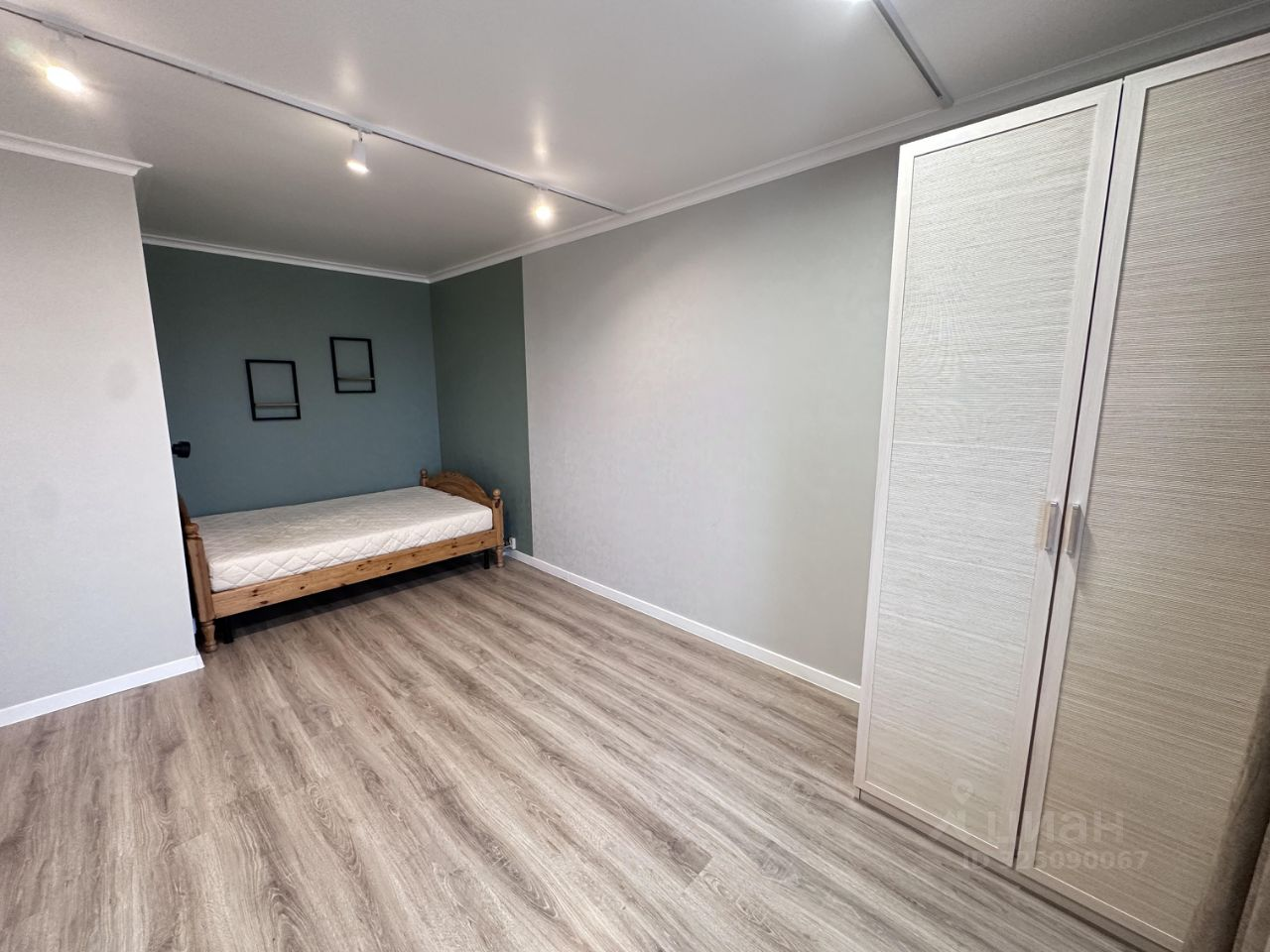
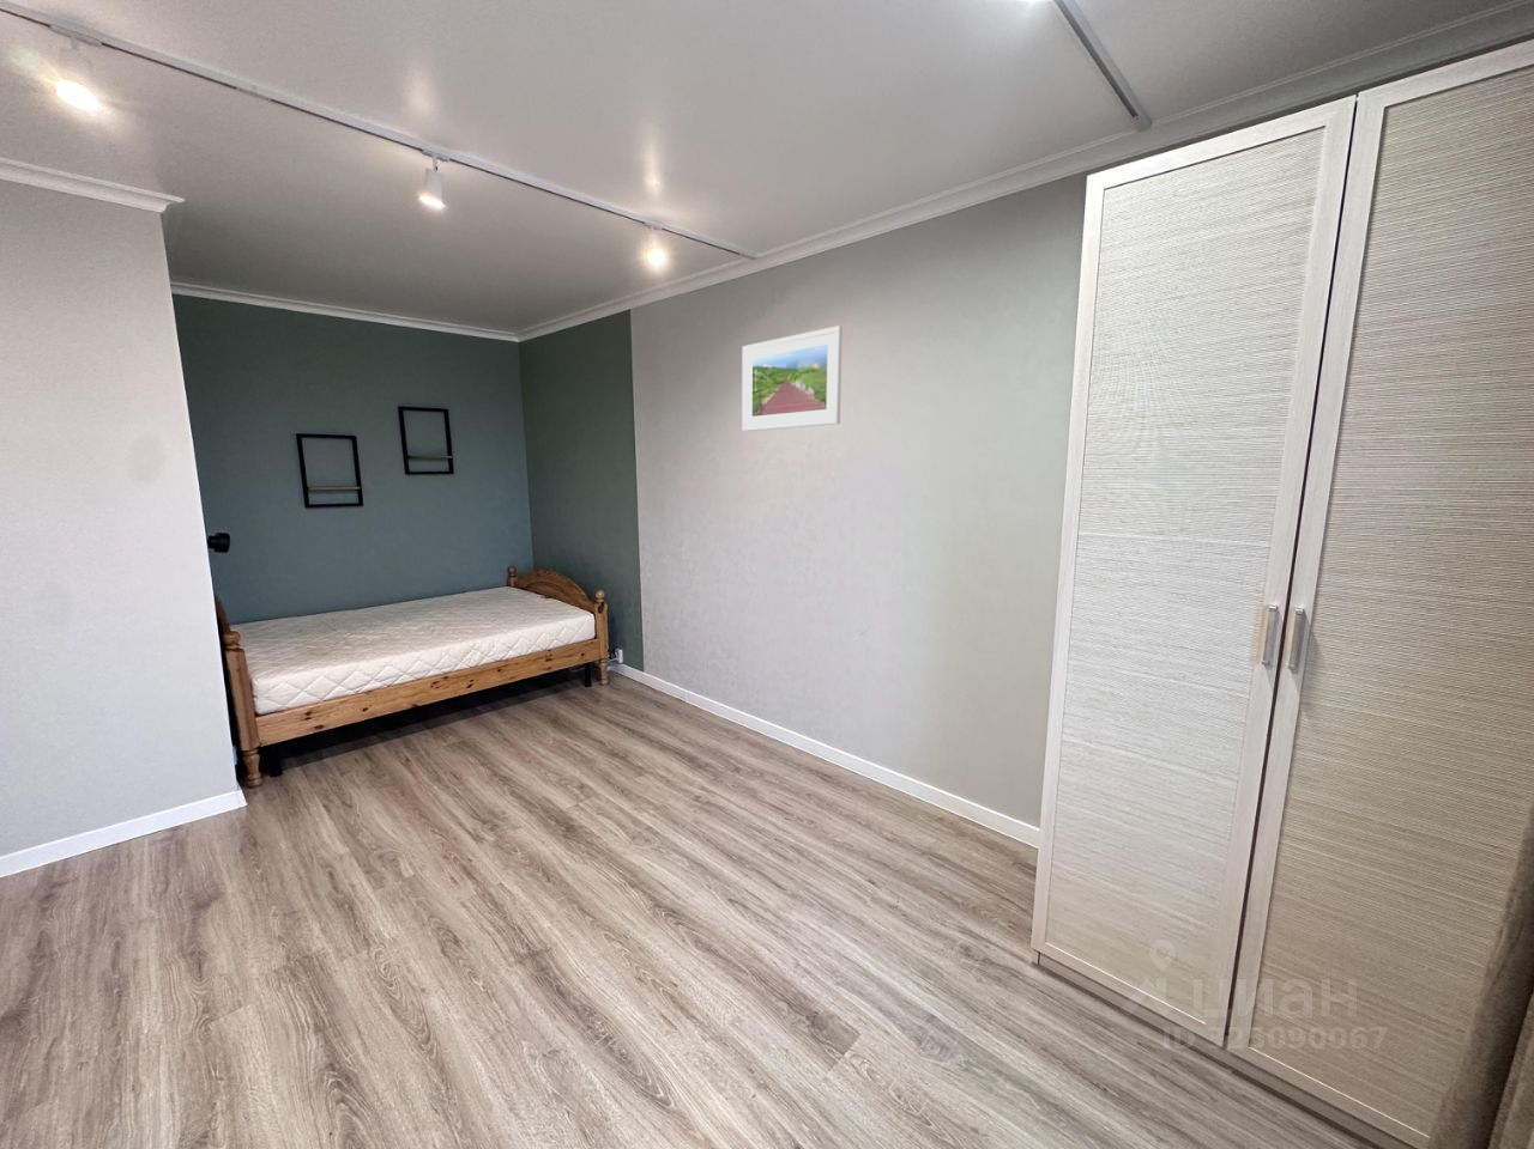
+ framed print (788, 381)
